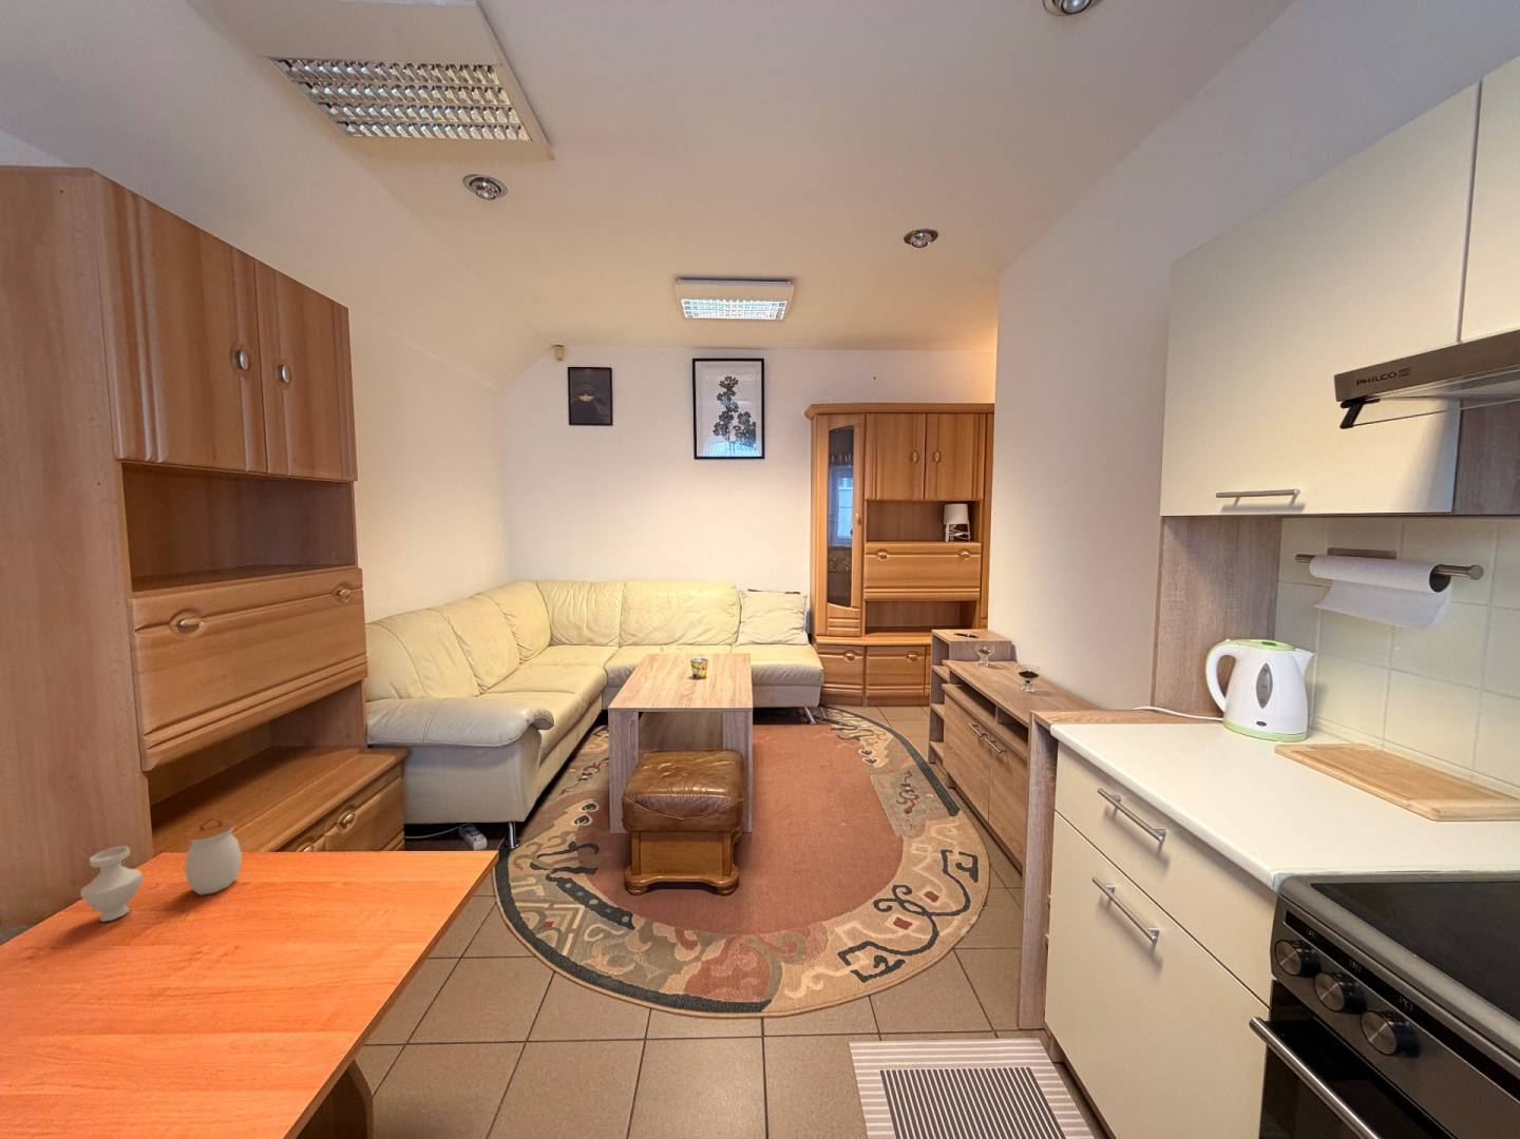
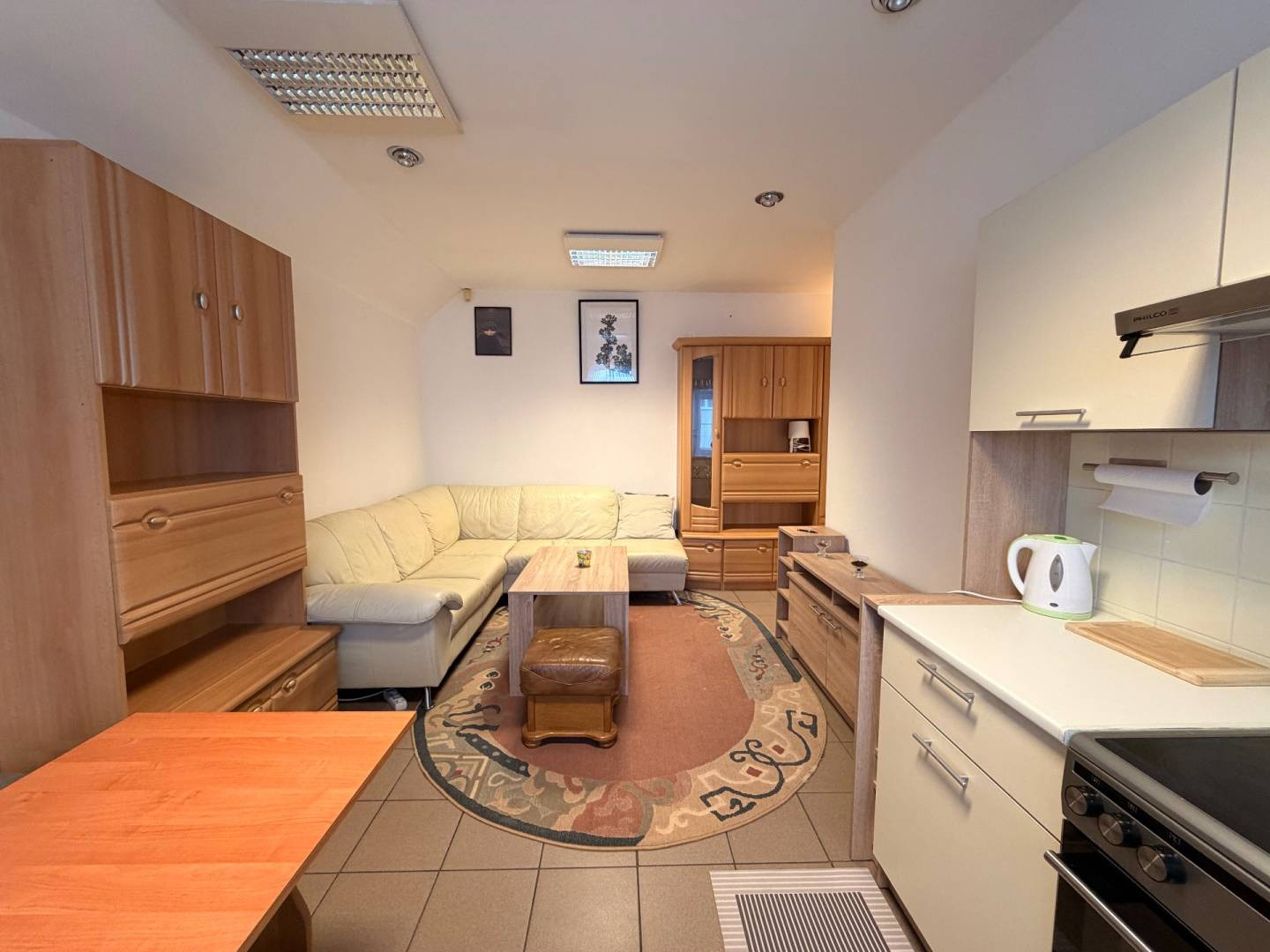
- jar (184, 864)
